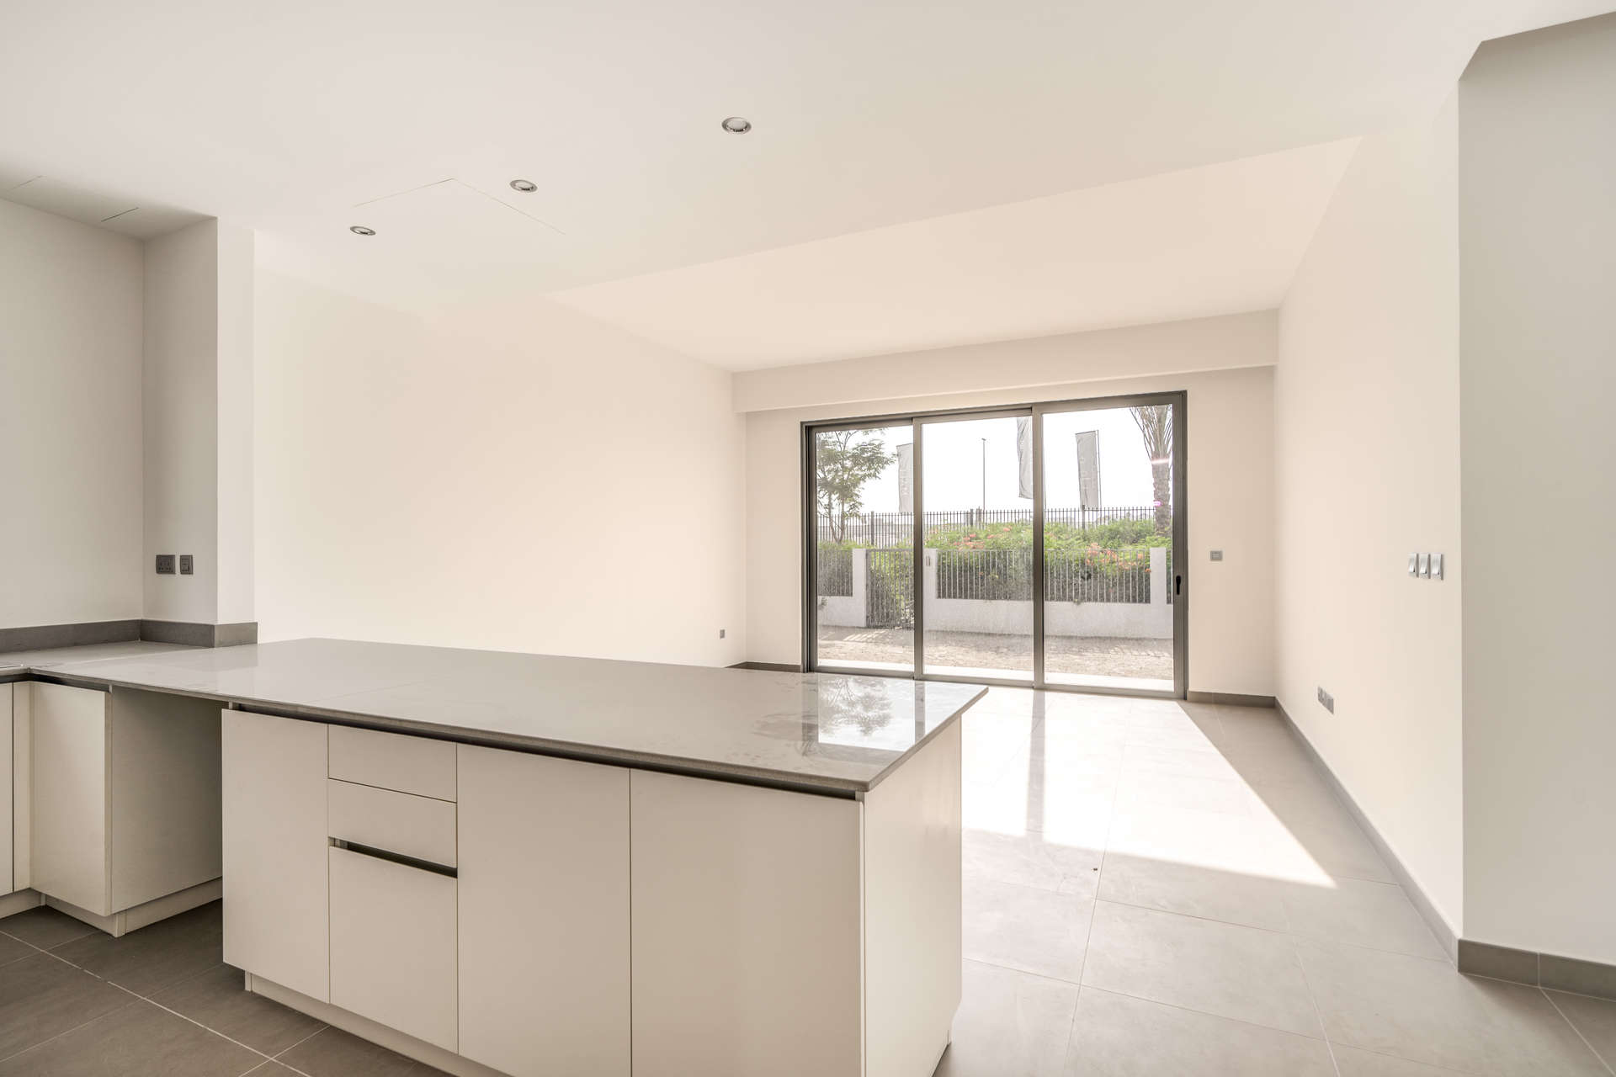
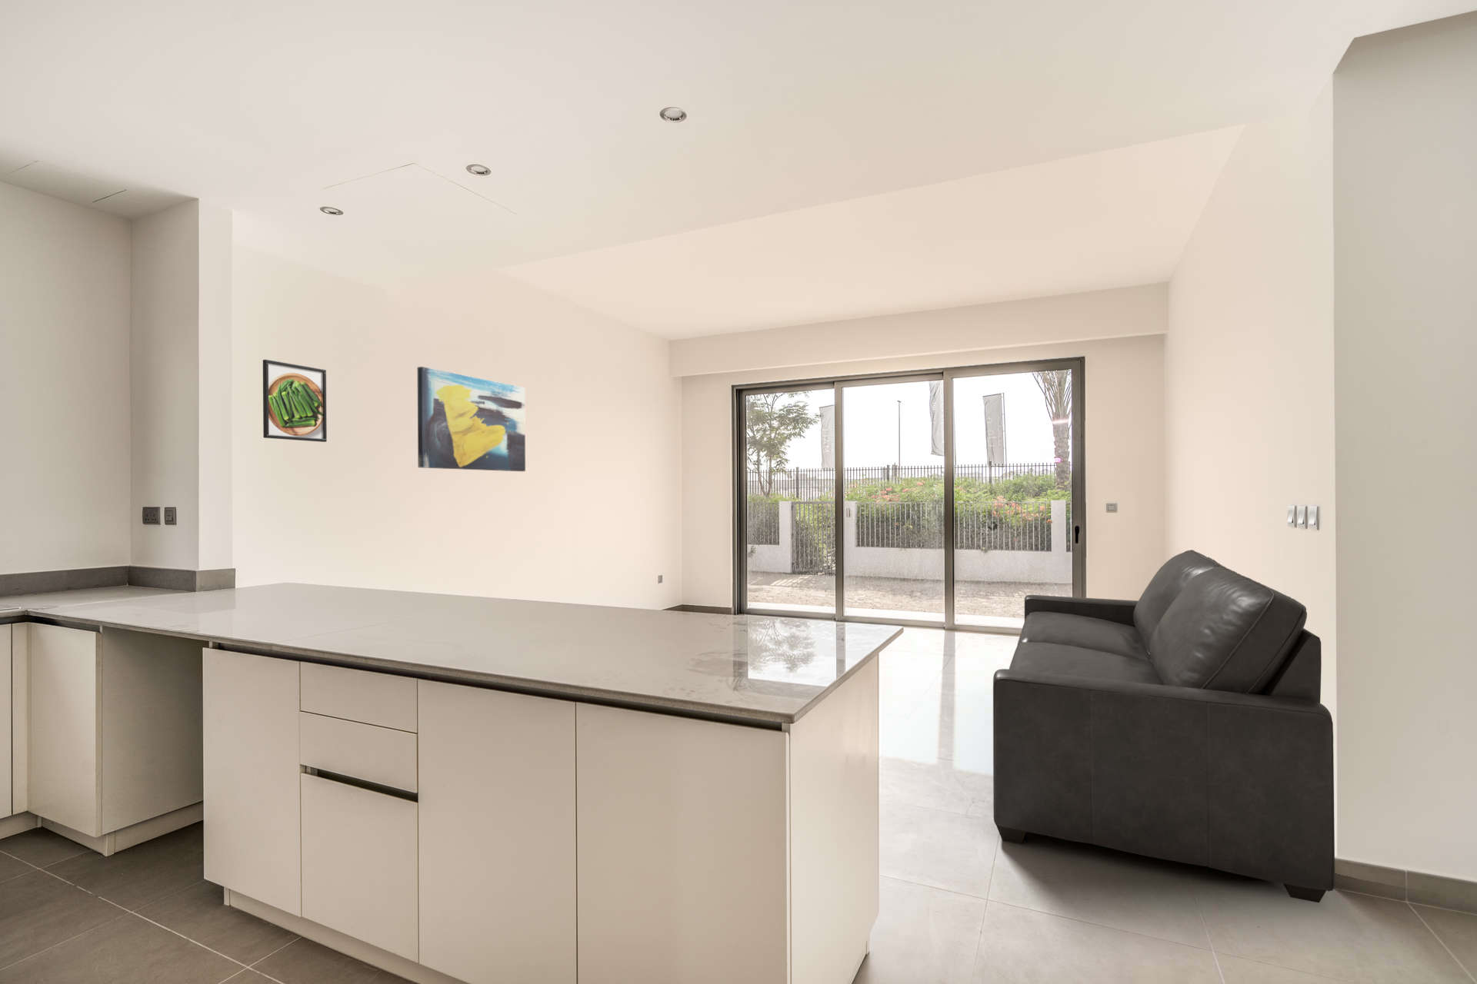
+ wall art (476, 424)
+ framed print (296, 402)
+ sofa (1123, 660)
